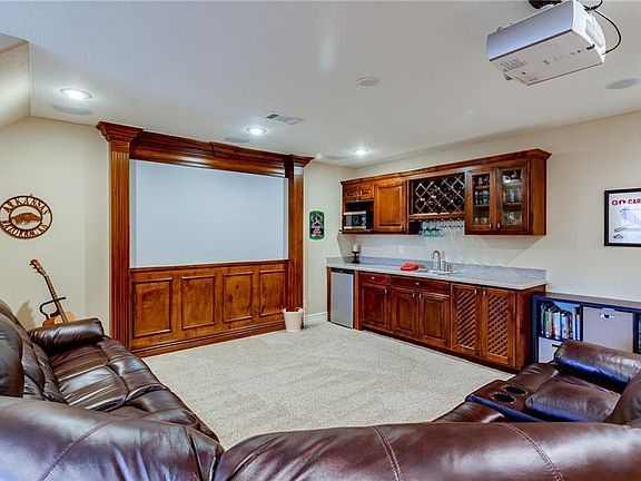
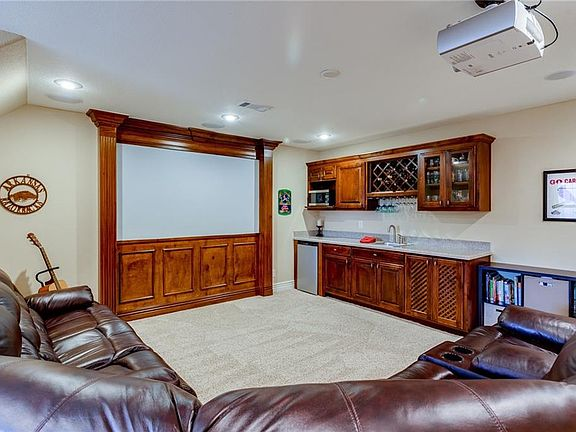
- wastebasket (293, 320)
